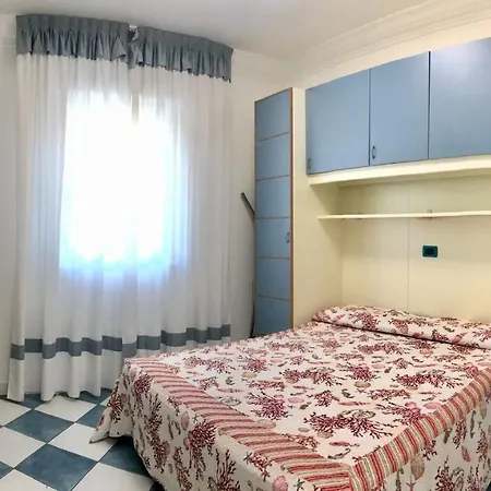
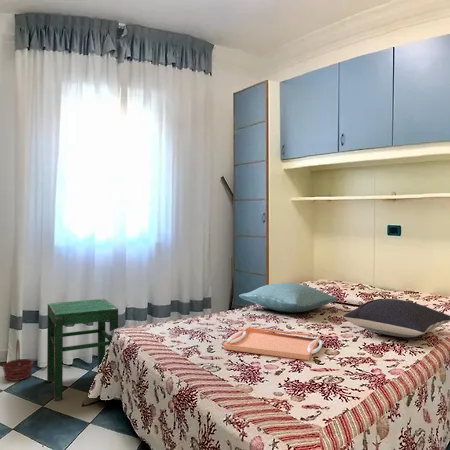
+ basket (18, 358)
+ pillow (288, 296)
+ stool (81, 345)
+ pillow (398, 317)
+ serving tray (274, 341)
